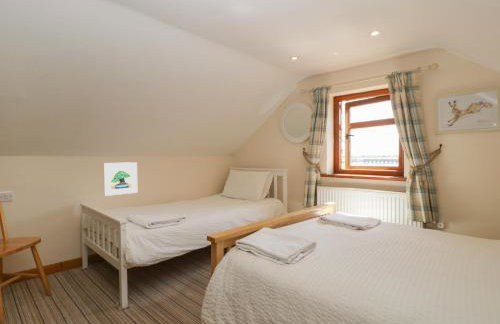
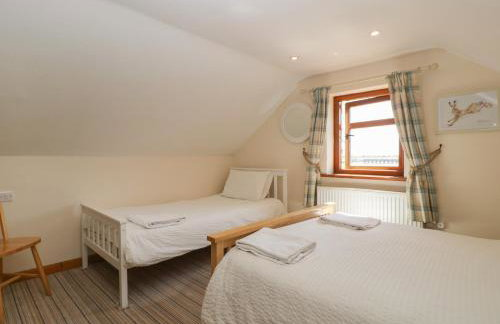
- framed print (121, 178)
